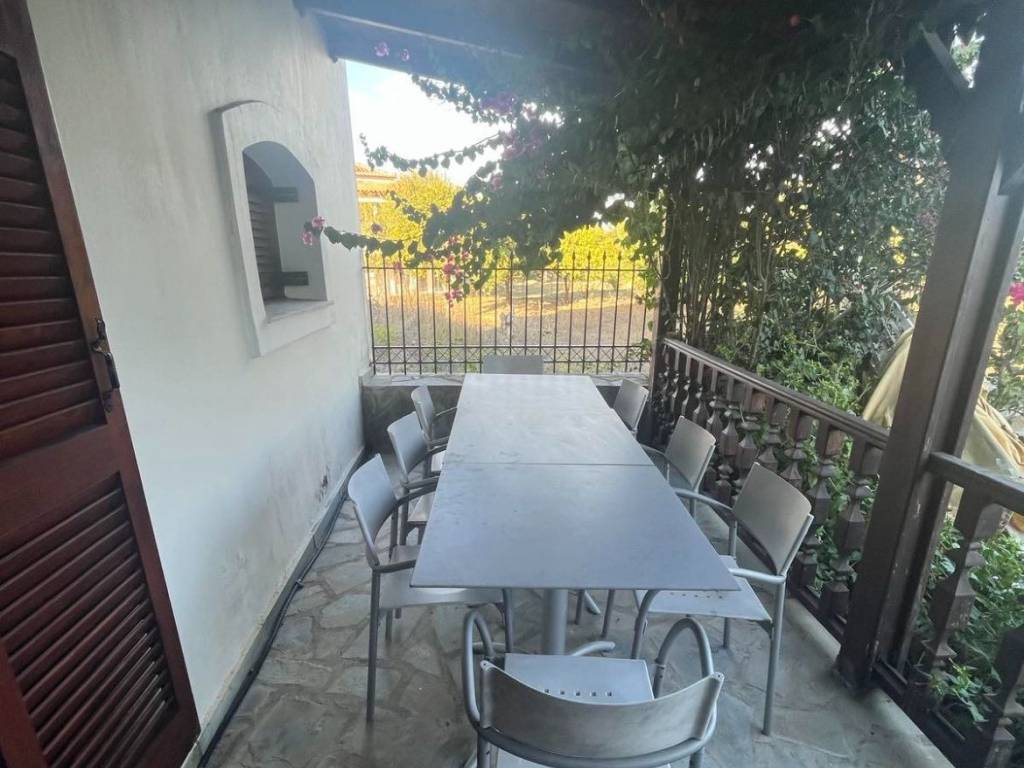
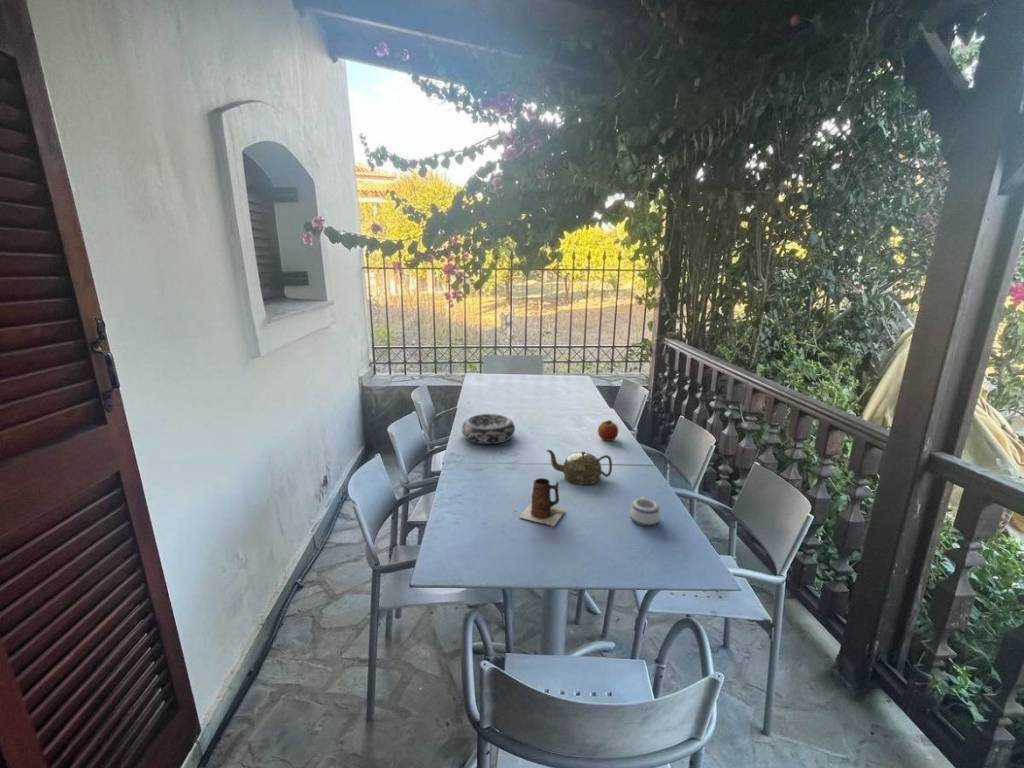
+ mug (542, 498)
+ fruit (608, 429)
+ decorative bowl (488, 428)
+ mug (644, 509)
+ teapot (579, 464)
